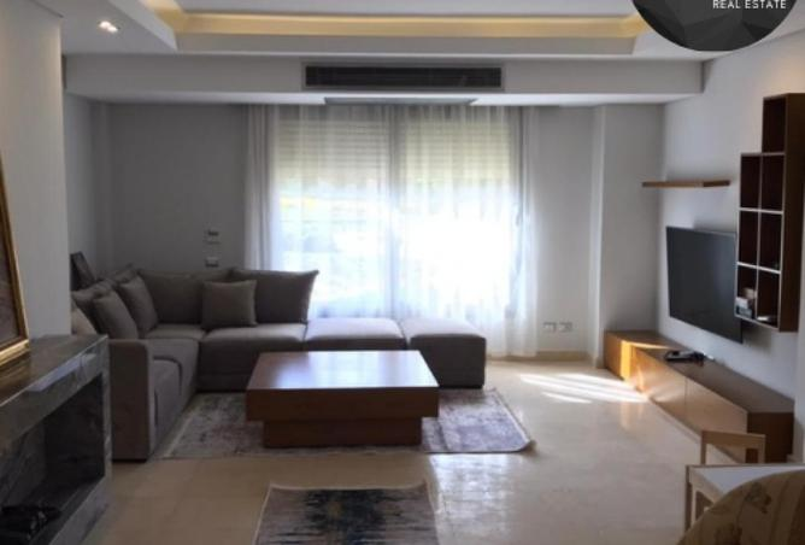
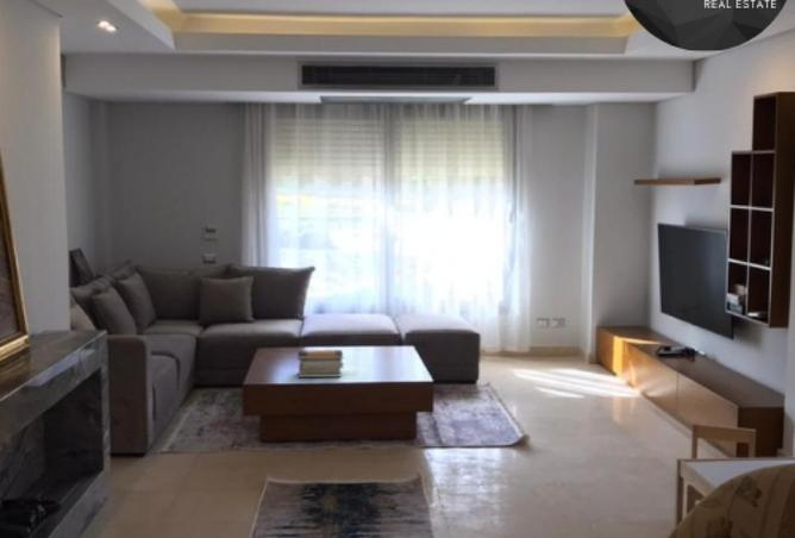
+ book stack (320, 363)
